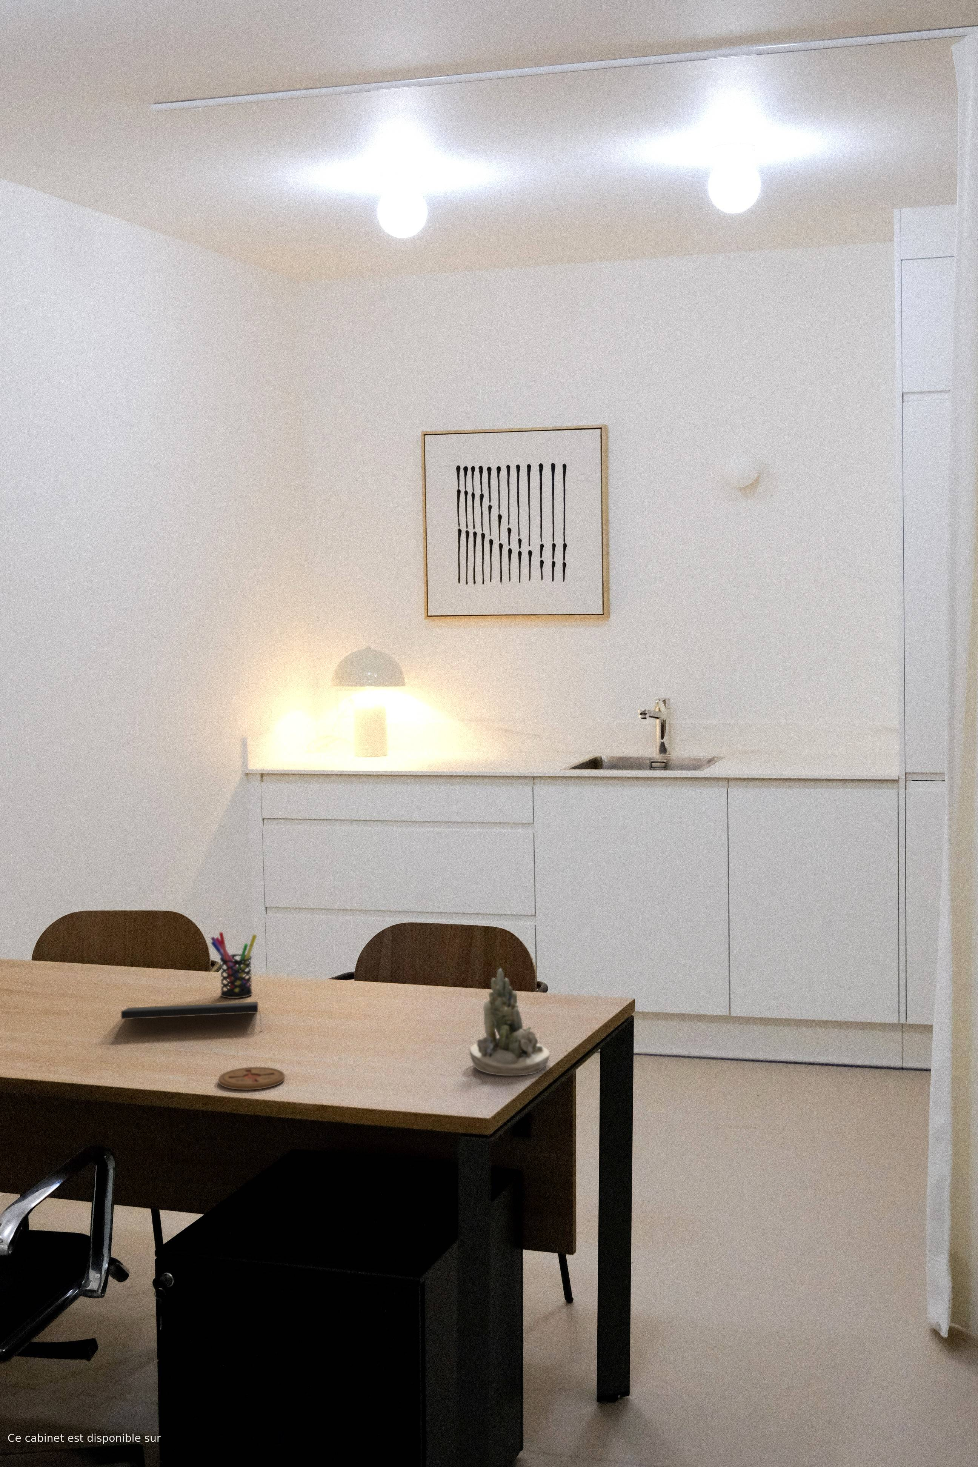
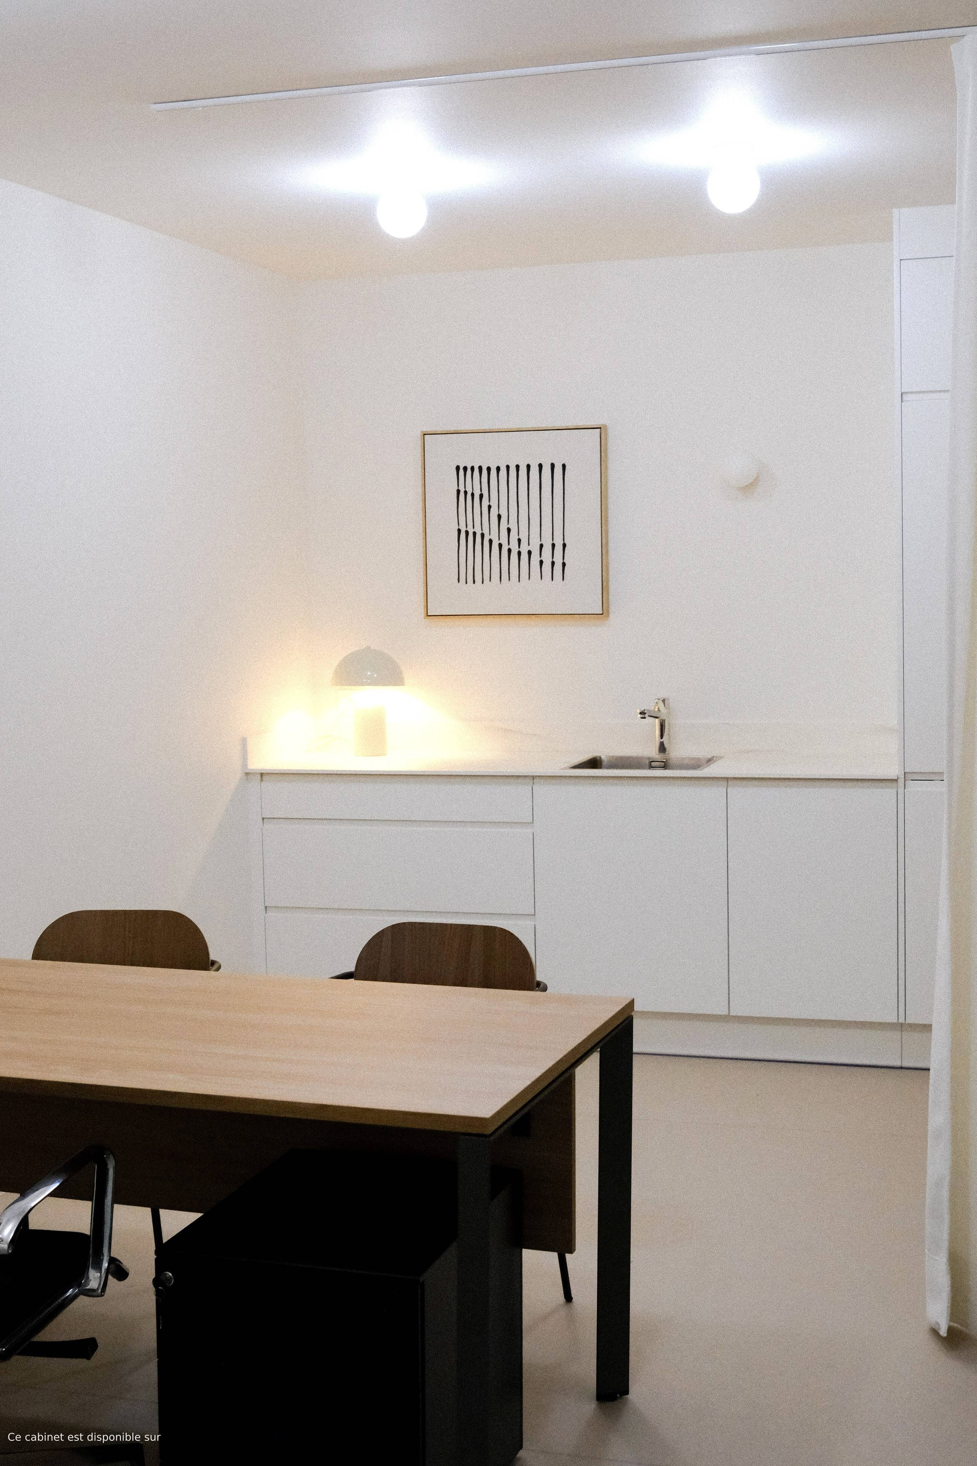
- pen holder (236, 963)
- succulent planter (510, 1018)
- coaster (252, 1078)
- notepad (192, 1010)
